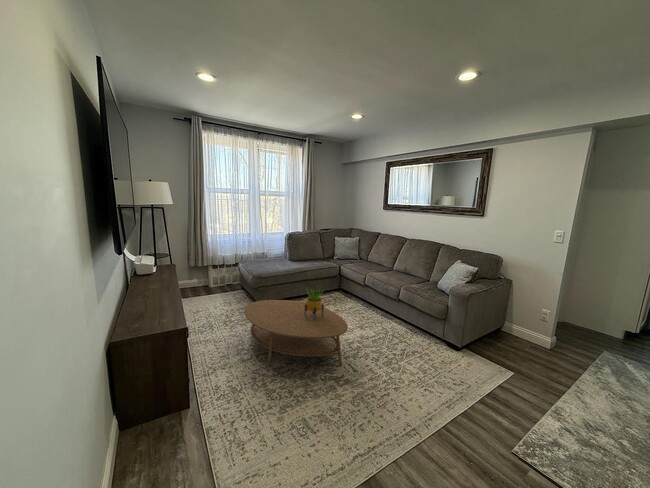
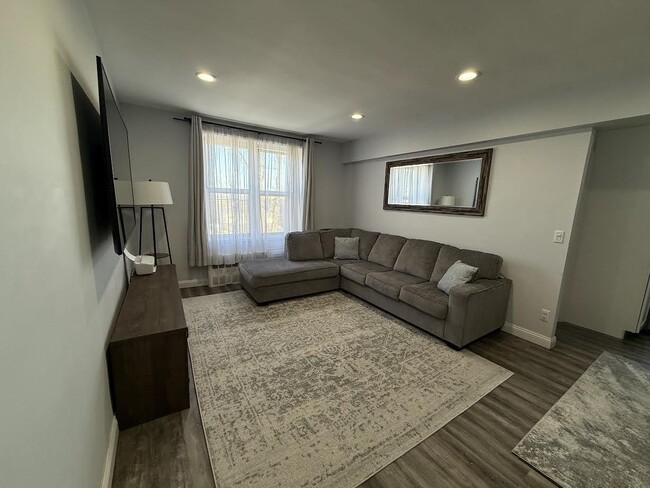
- coffee table (292, 331)
- potted plant (314, 301)
